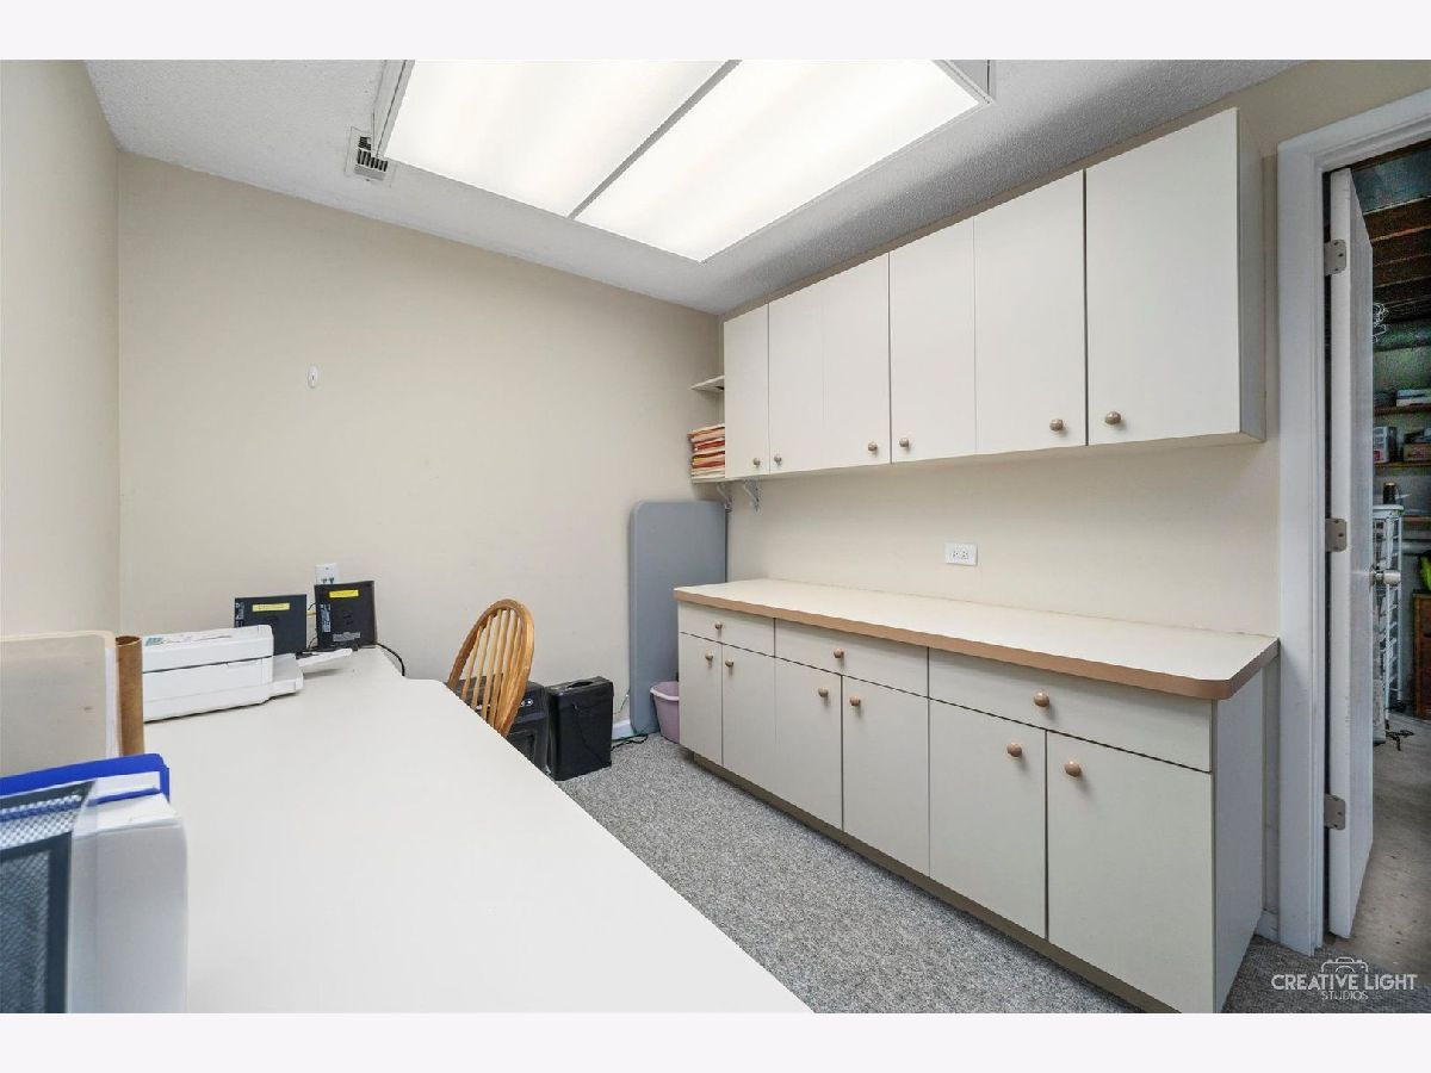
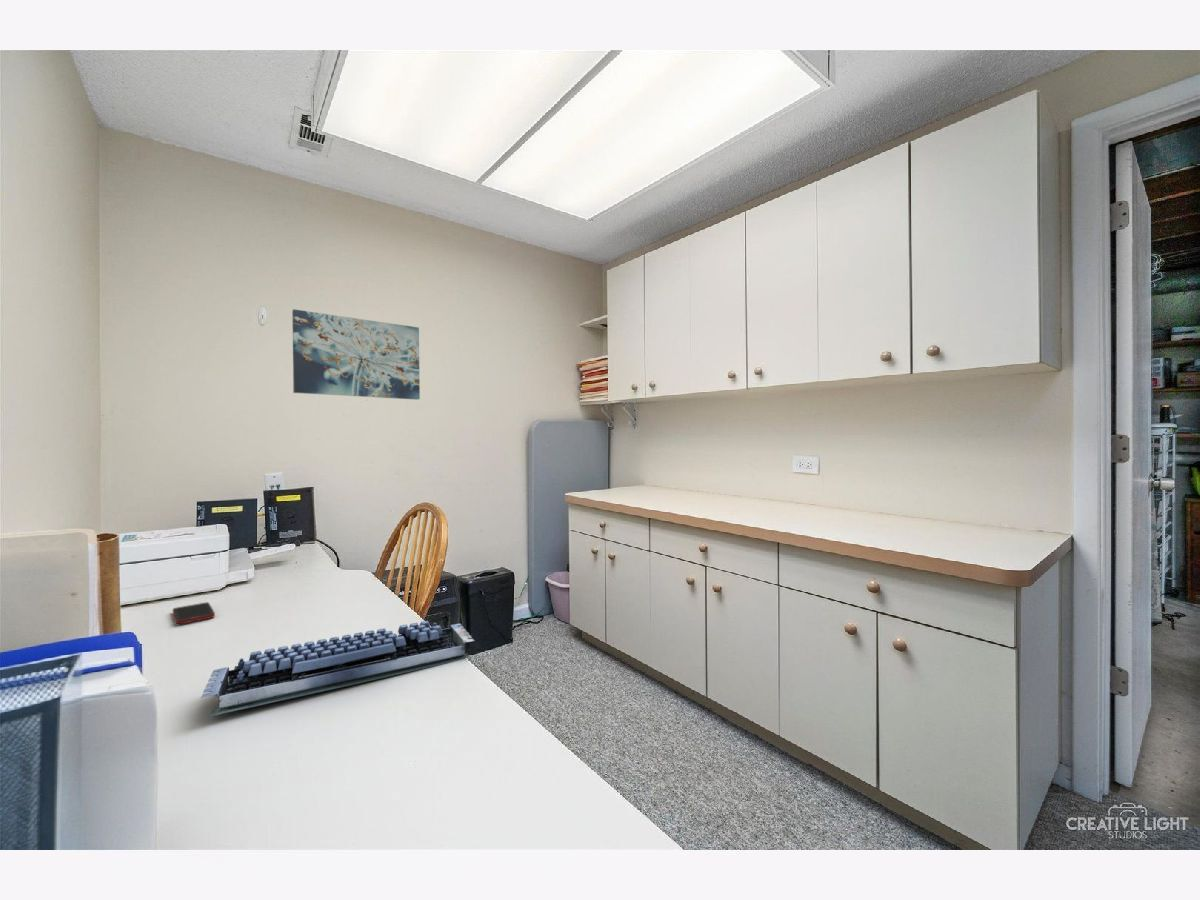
+ computer keyboard (352, 655)
+ cell phone (193, 612)
+ wall art (360, 358)
